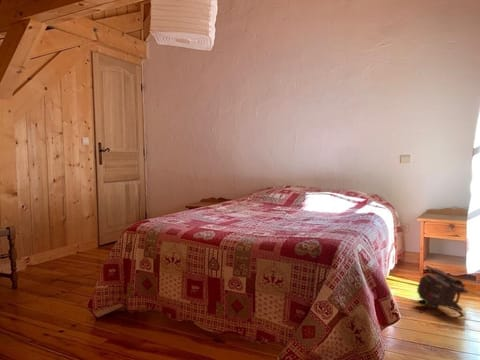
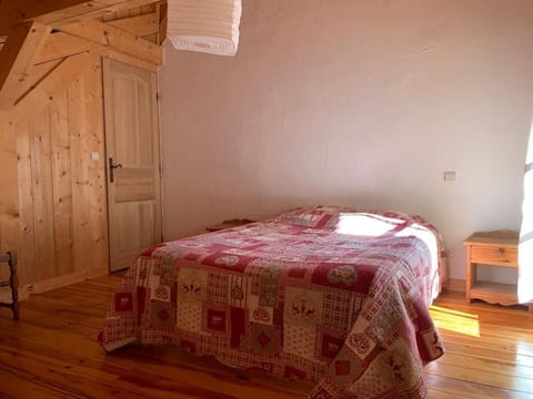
- backpack (442, 290)
